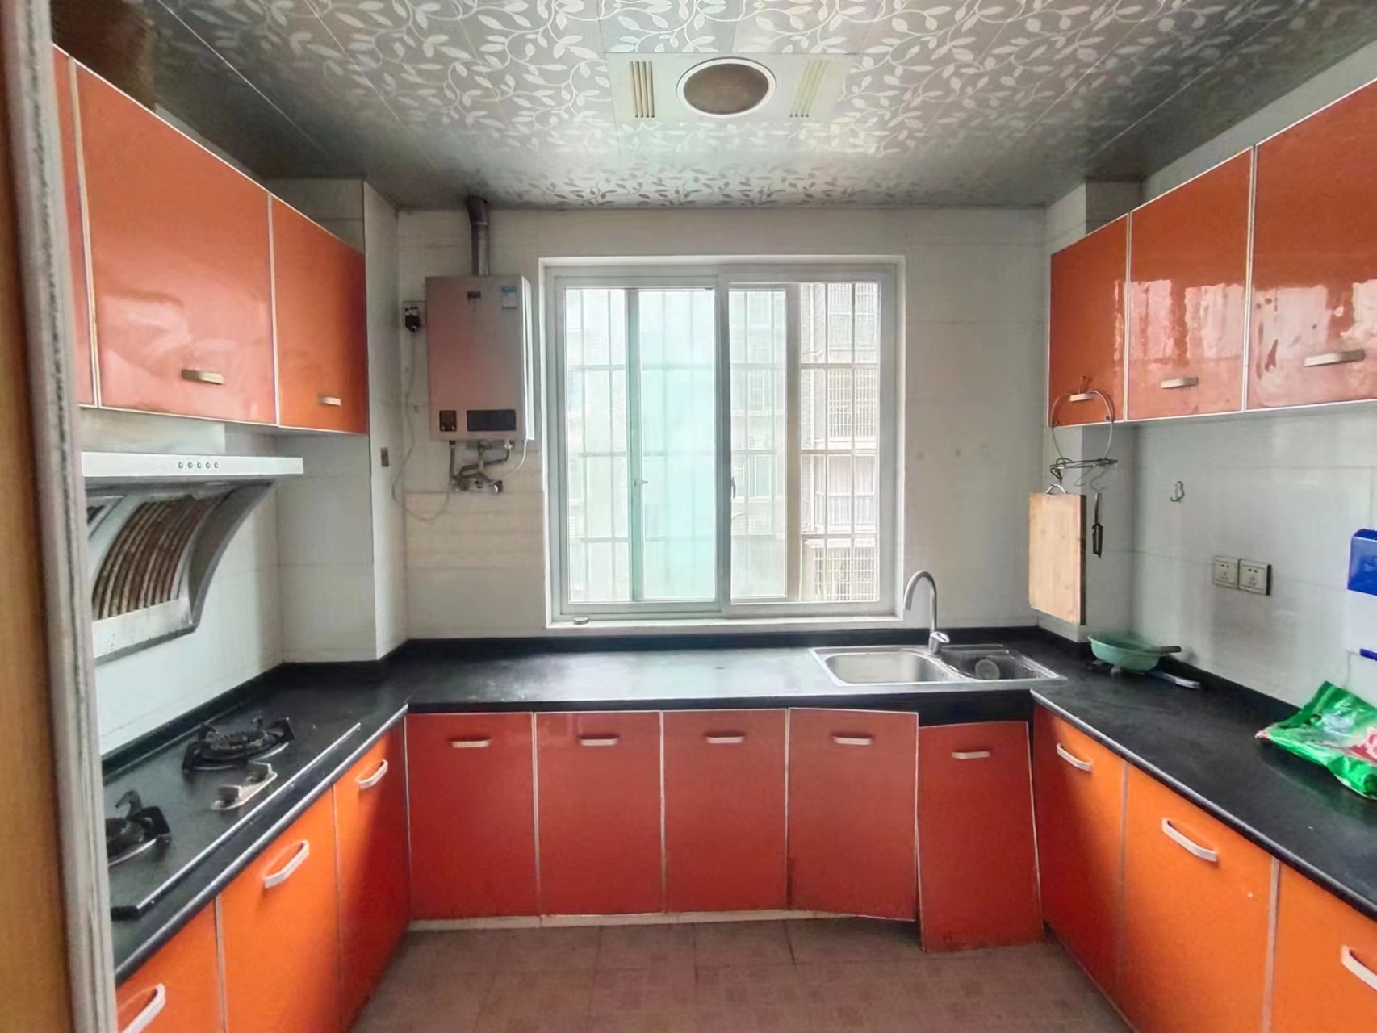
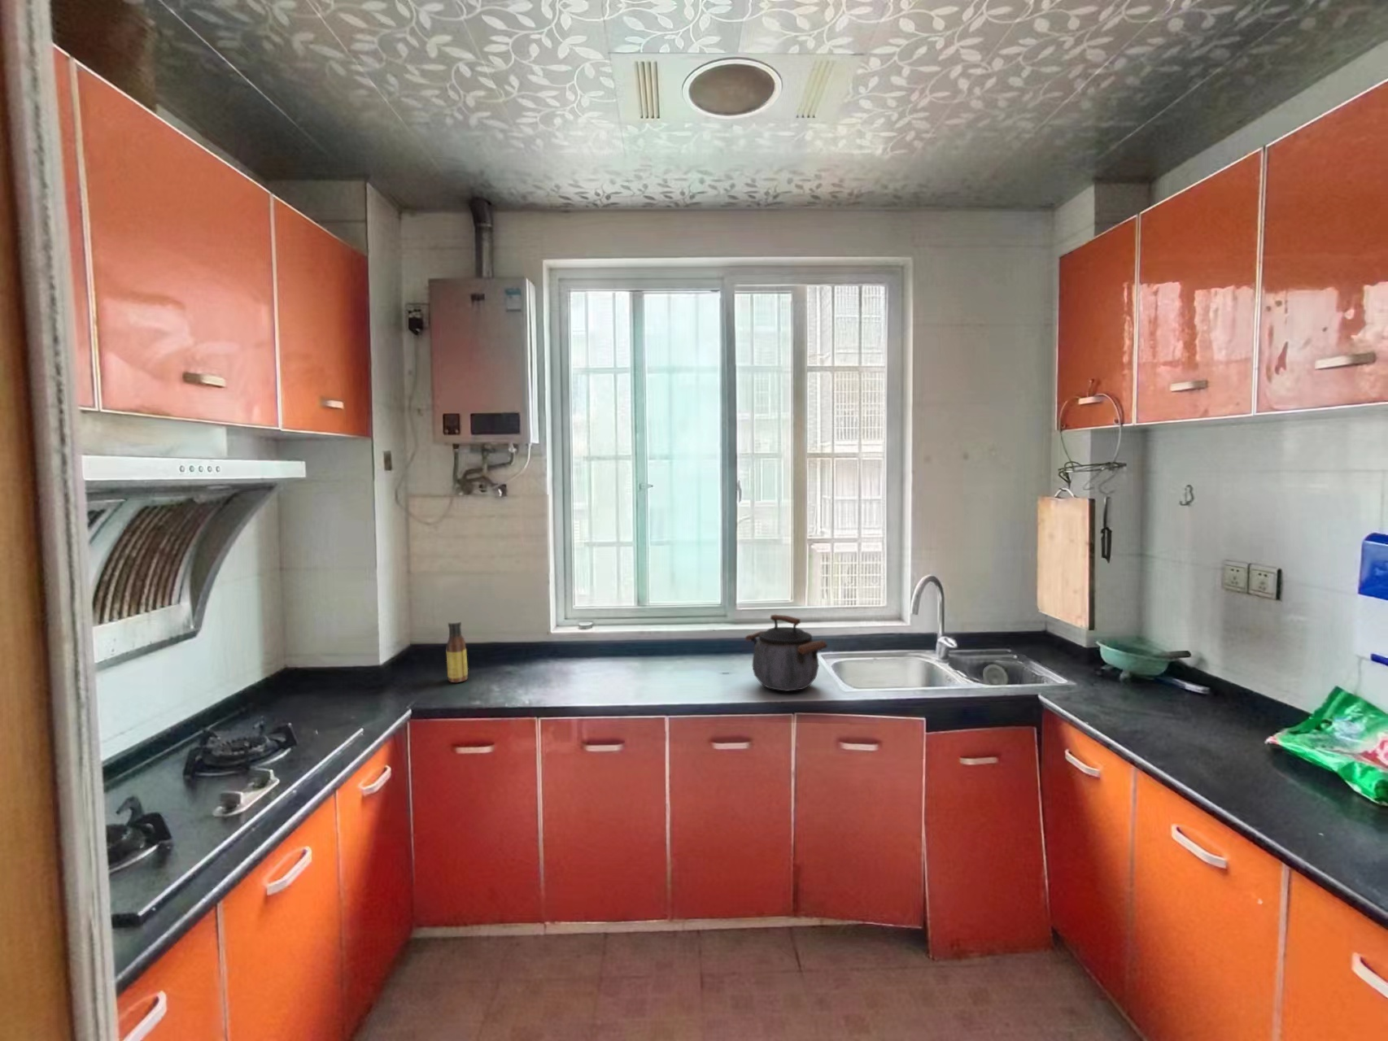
+ sauce bottle (456, 651)
+ kettle (785, 652)
